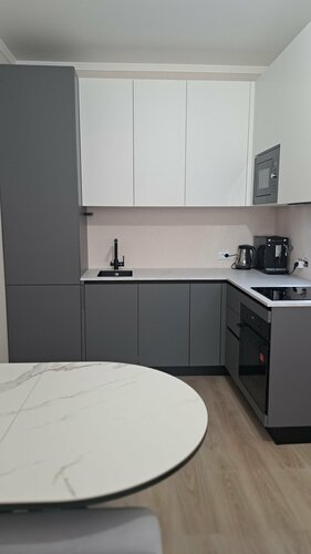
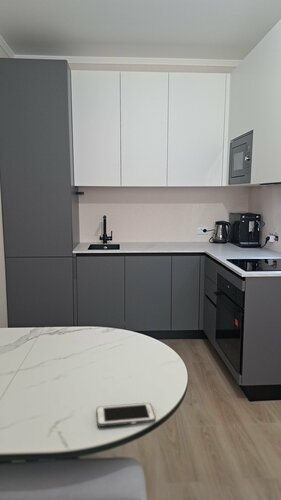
+ cell phone (125, 414)
